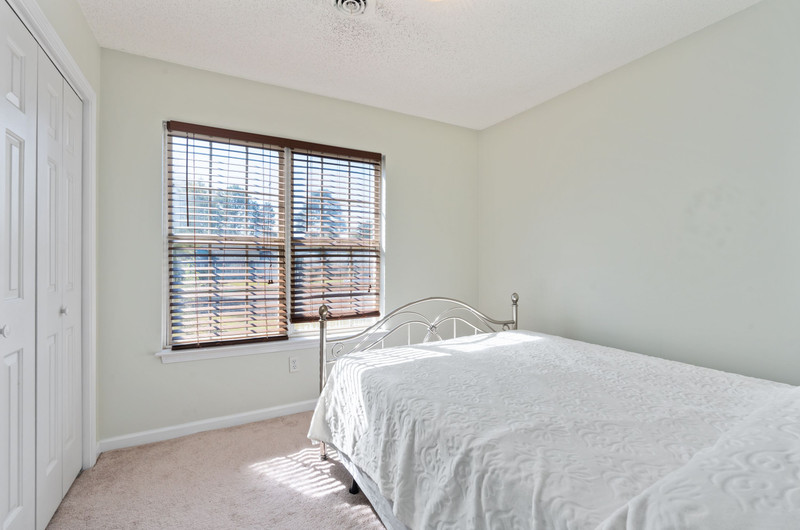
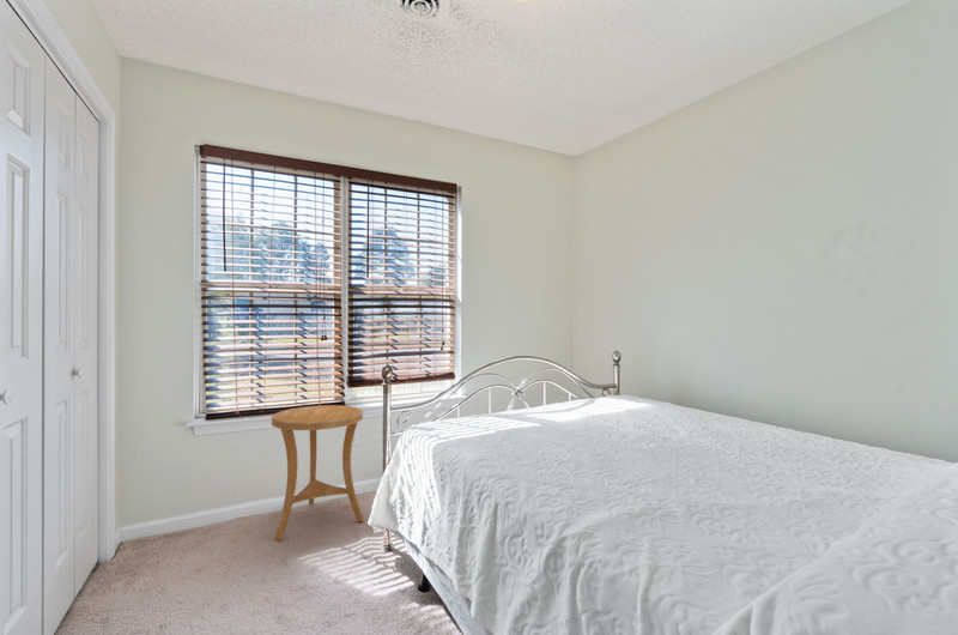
+ side table (315, 466)
